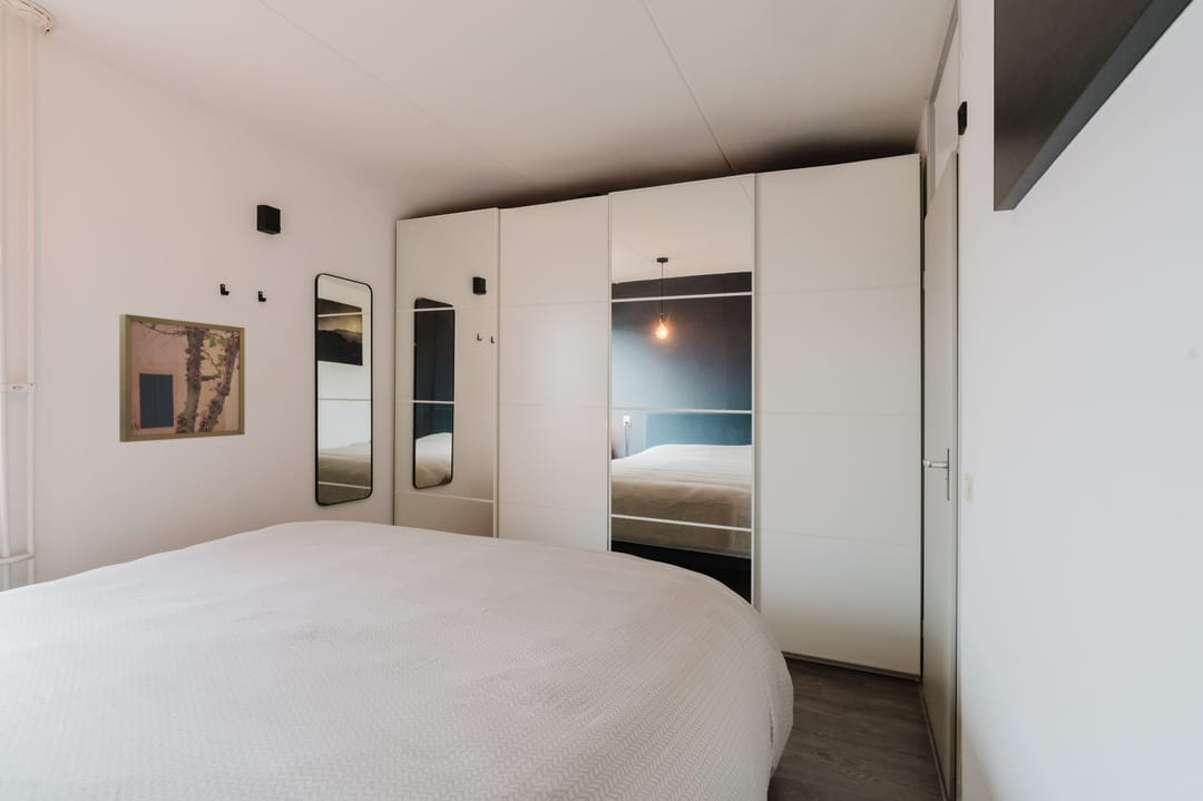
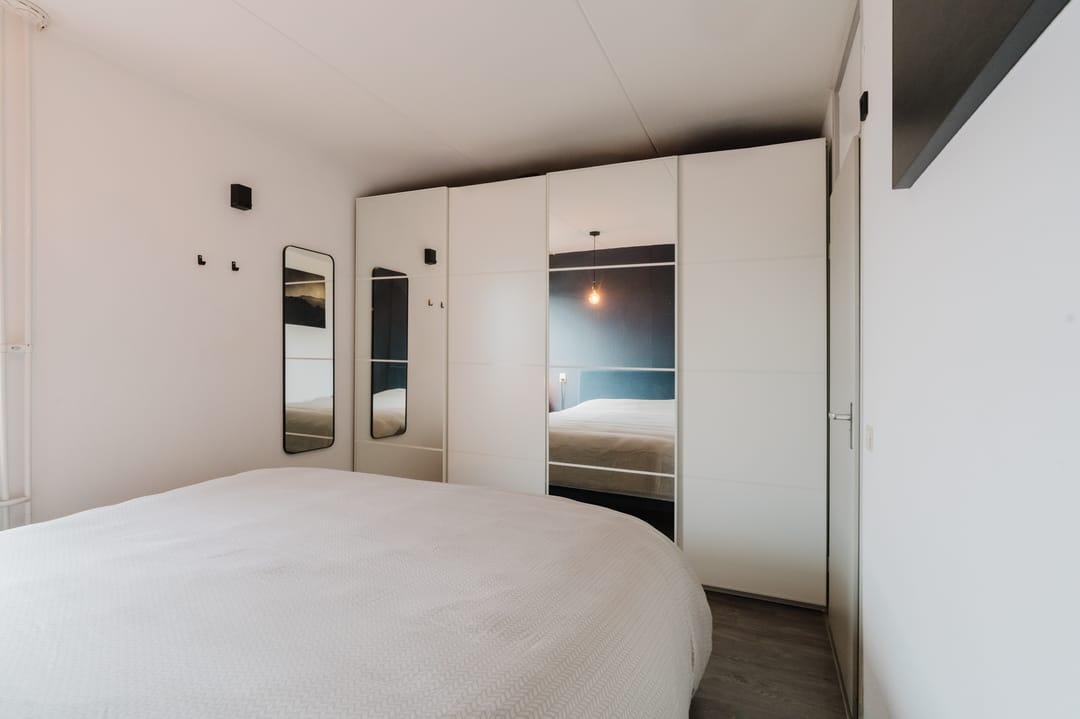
- wall art (187, 380)
